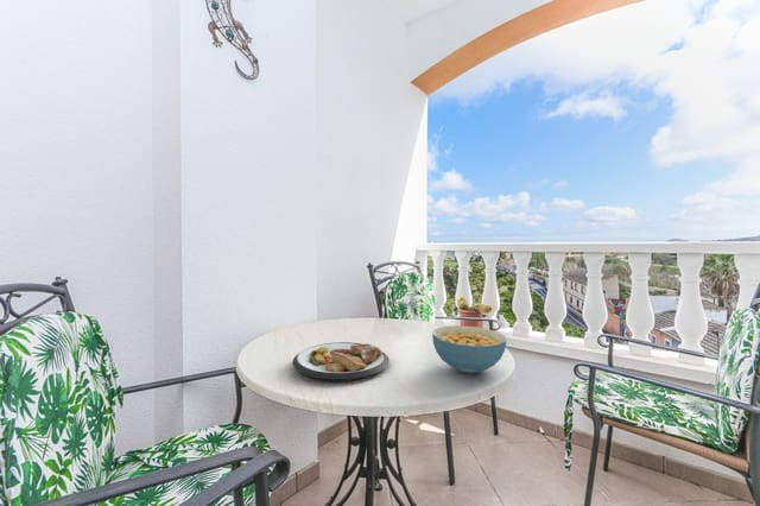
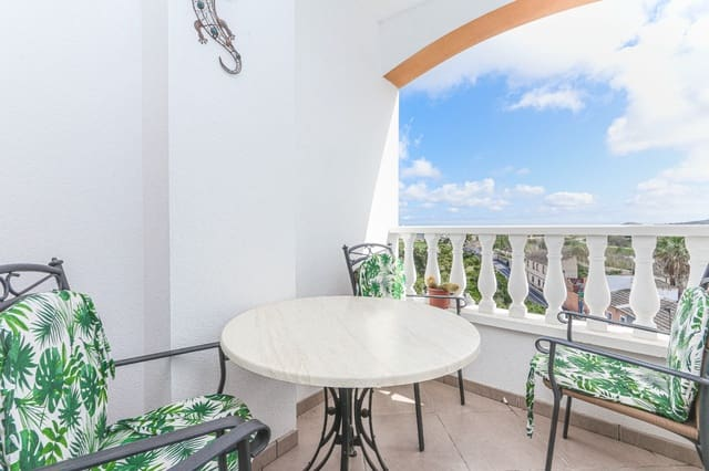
- cereal bowl (468, 352)
- plate (341, 356)
